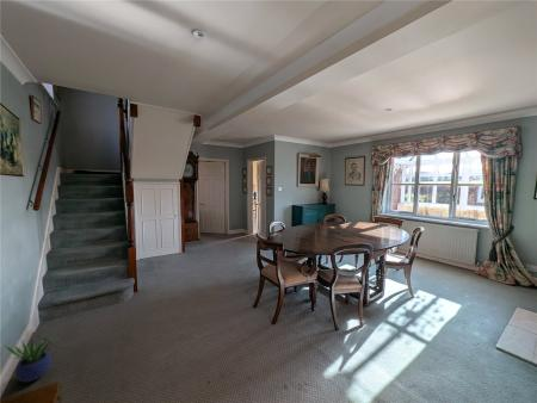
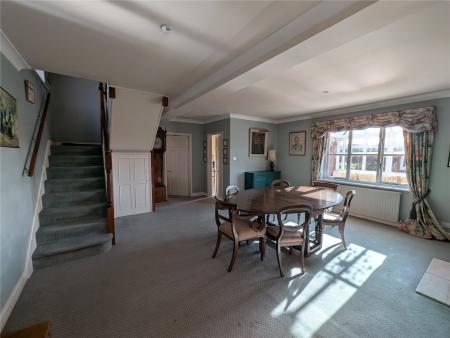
- potted plant (31, 355)
